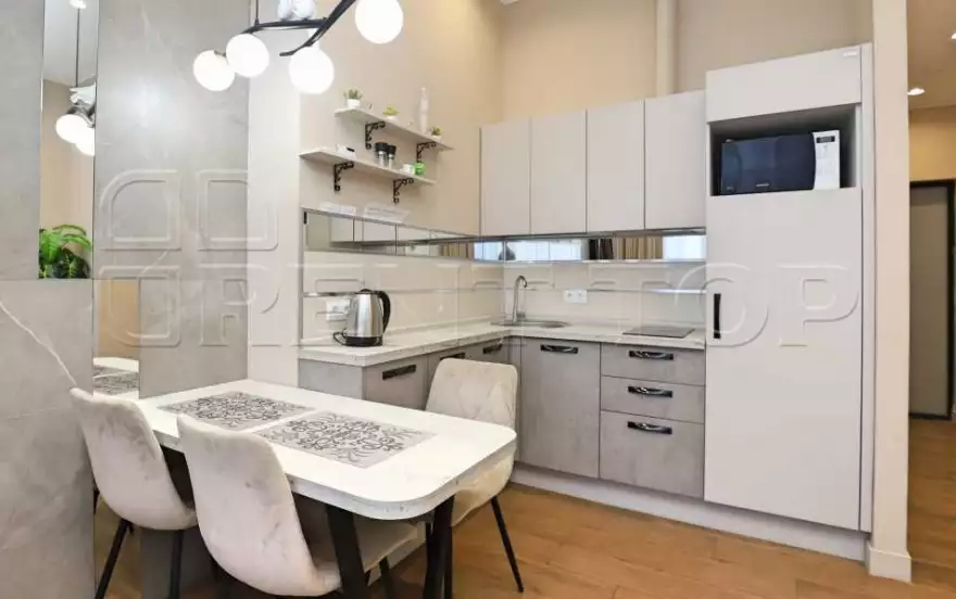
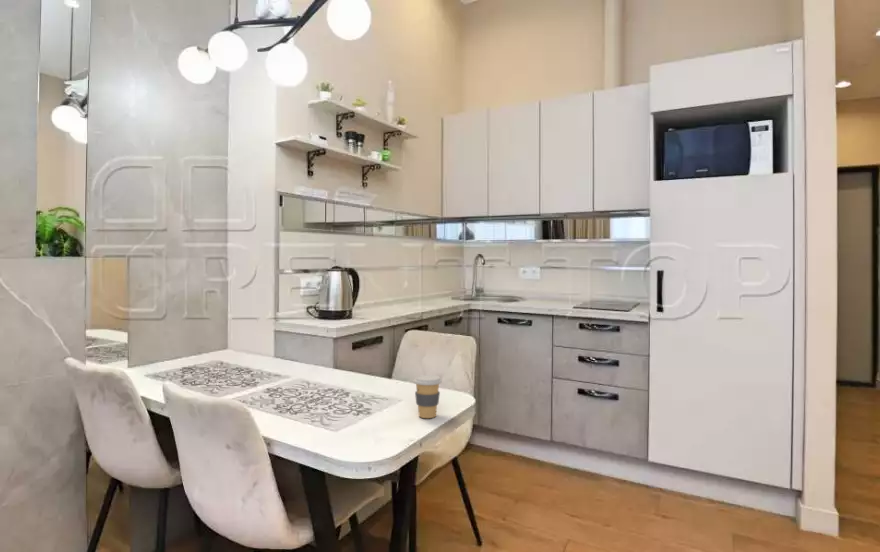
+ coffee cup (427, 396)
